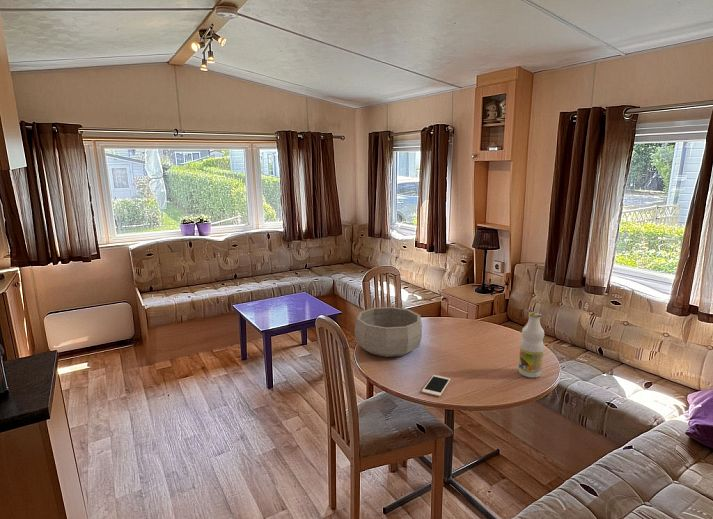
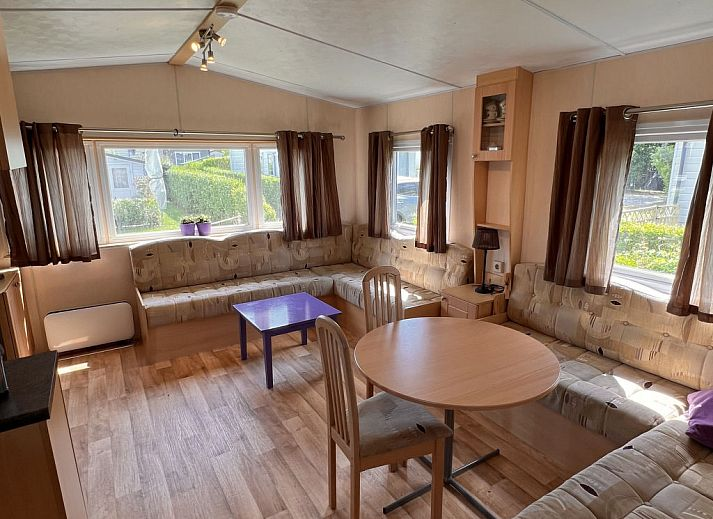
- decorative bowl (388, 332)
- cell phone (436, 385)
- bottle (532, 343)
